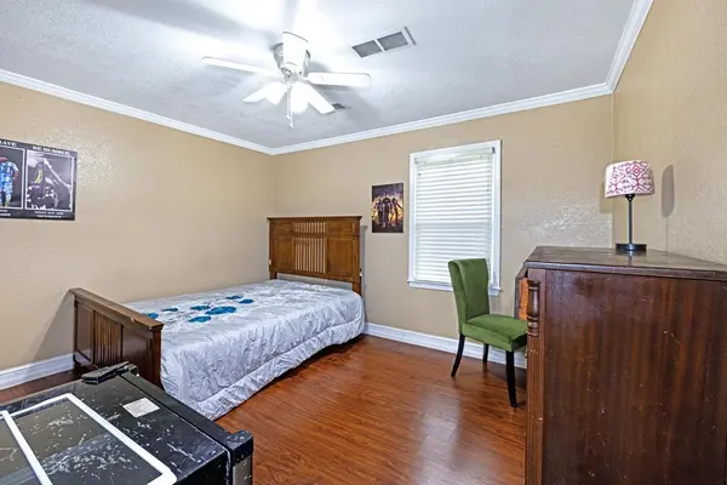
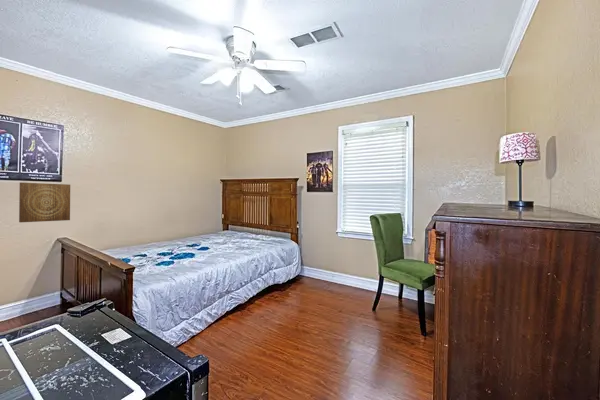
+ wall art (46, 202)
